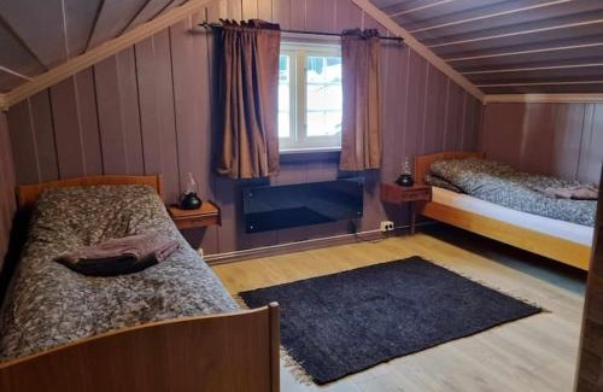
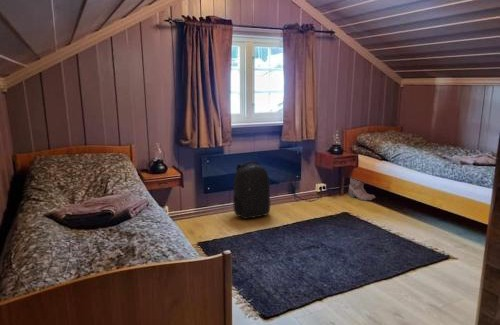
+ backpack (250, 188)
+ boots (362, 183)
